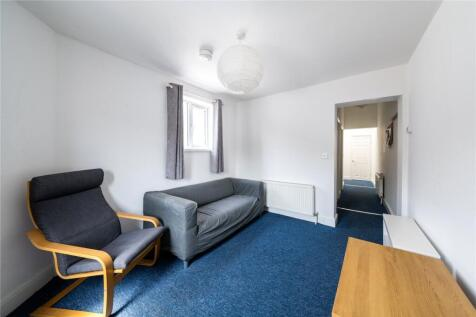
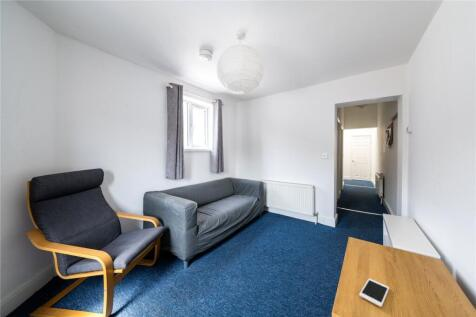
+ cell phone (374, 291)
